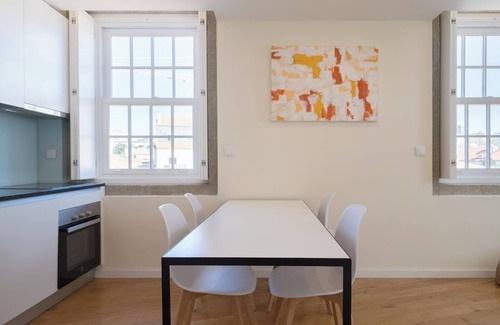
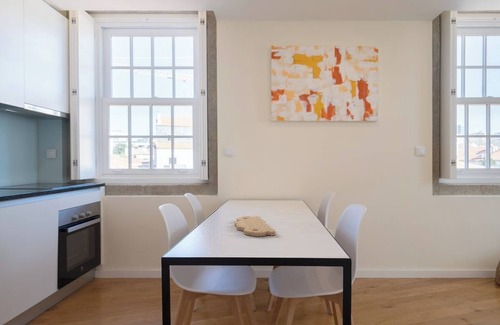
+ cutting board (251, 225)
